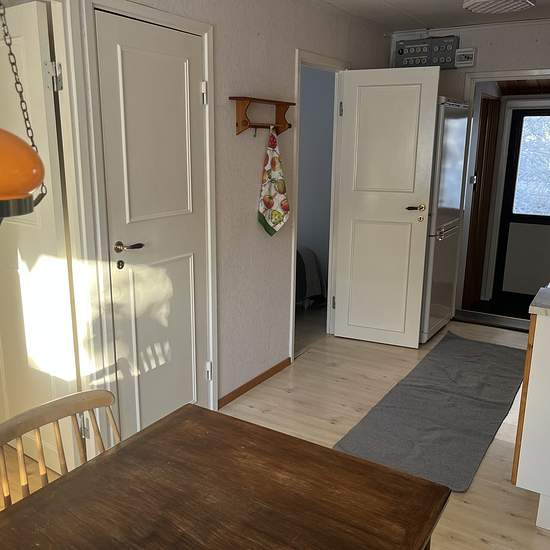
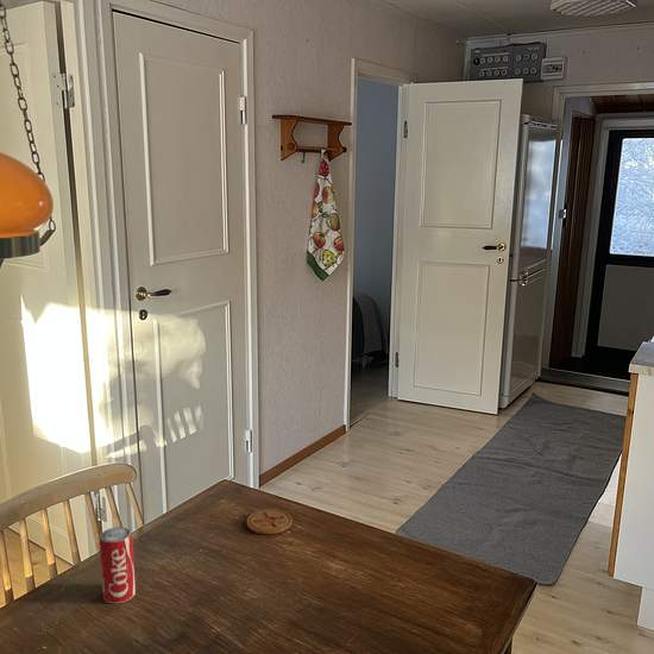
+ beverage can (117, 564)
+ coaster (269, 521)
